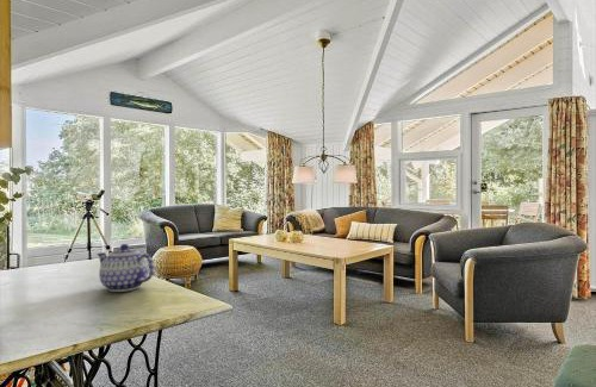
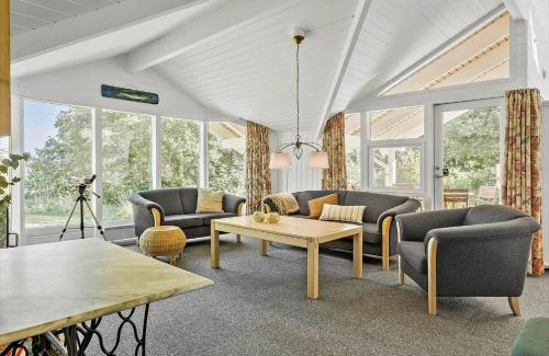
- teapot (124, 266)
